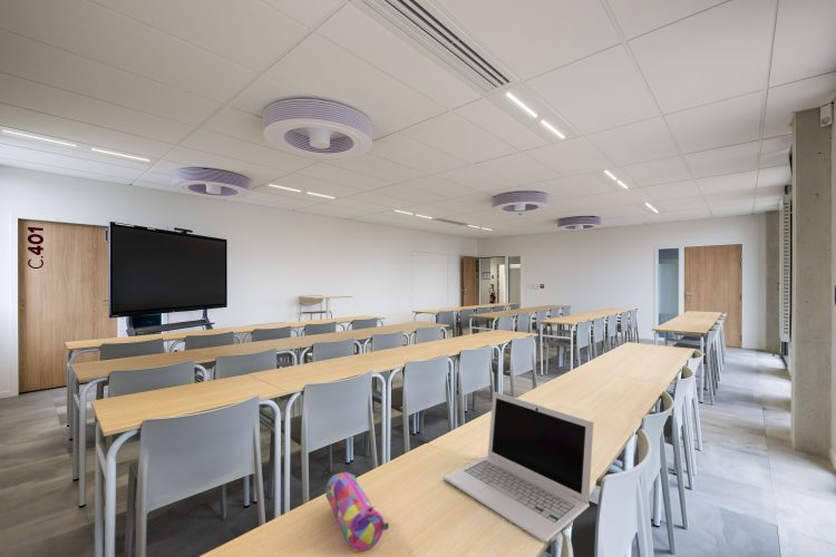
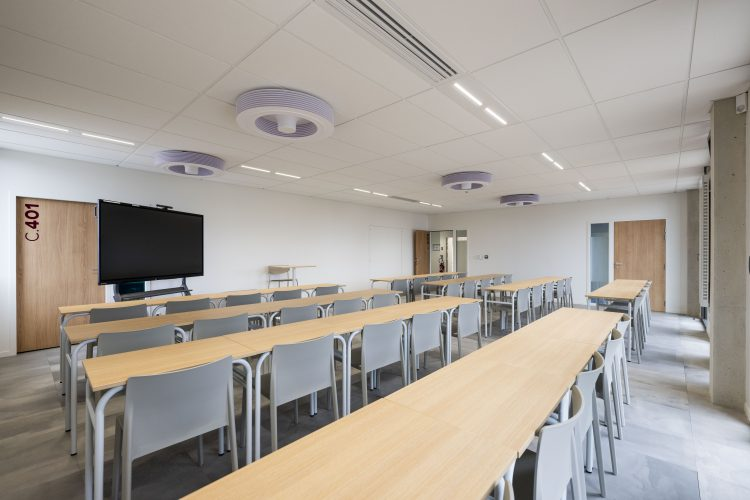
- pencil case (353, 506)
- laptop (514, 452)
